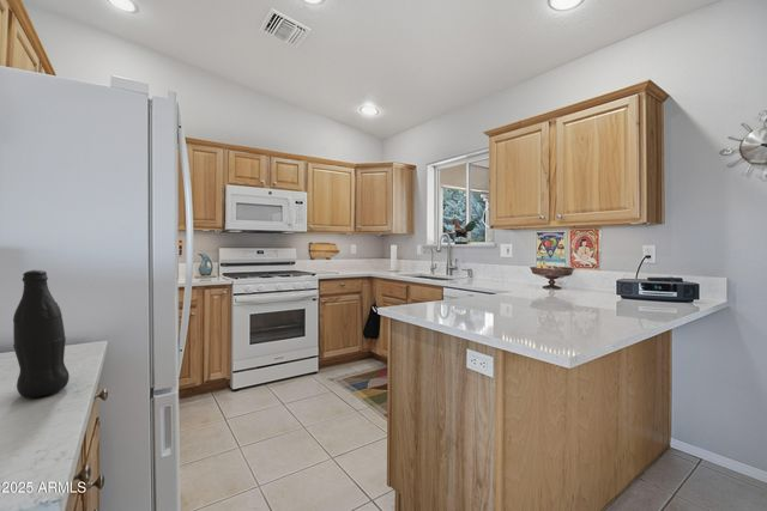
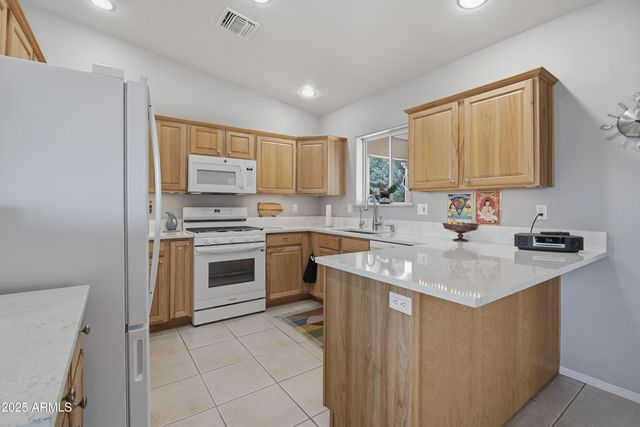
- bottle (42, 330)
